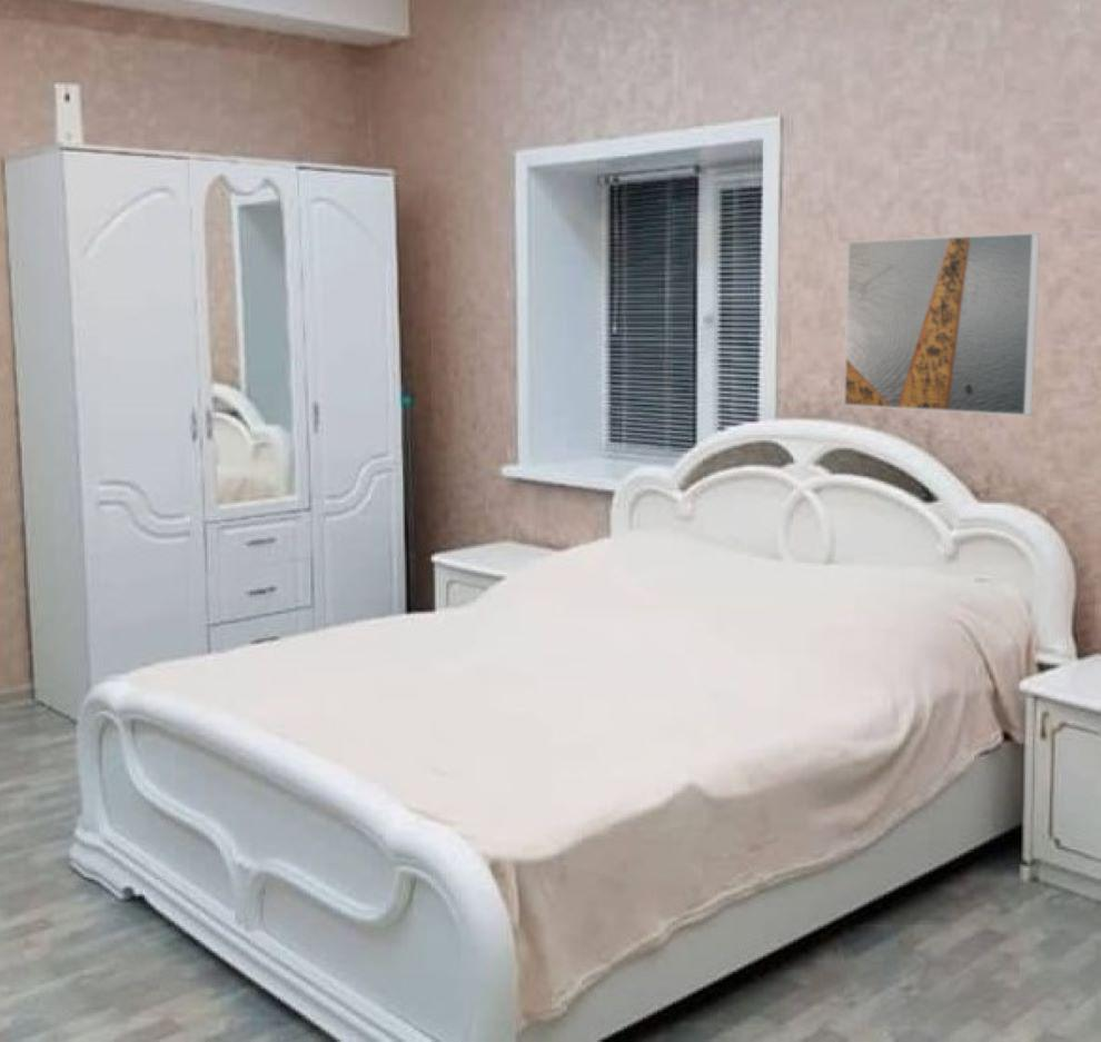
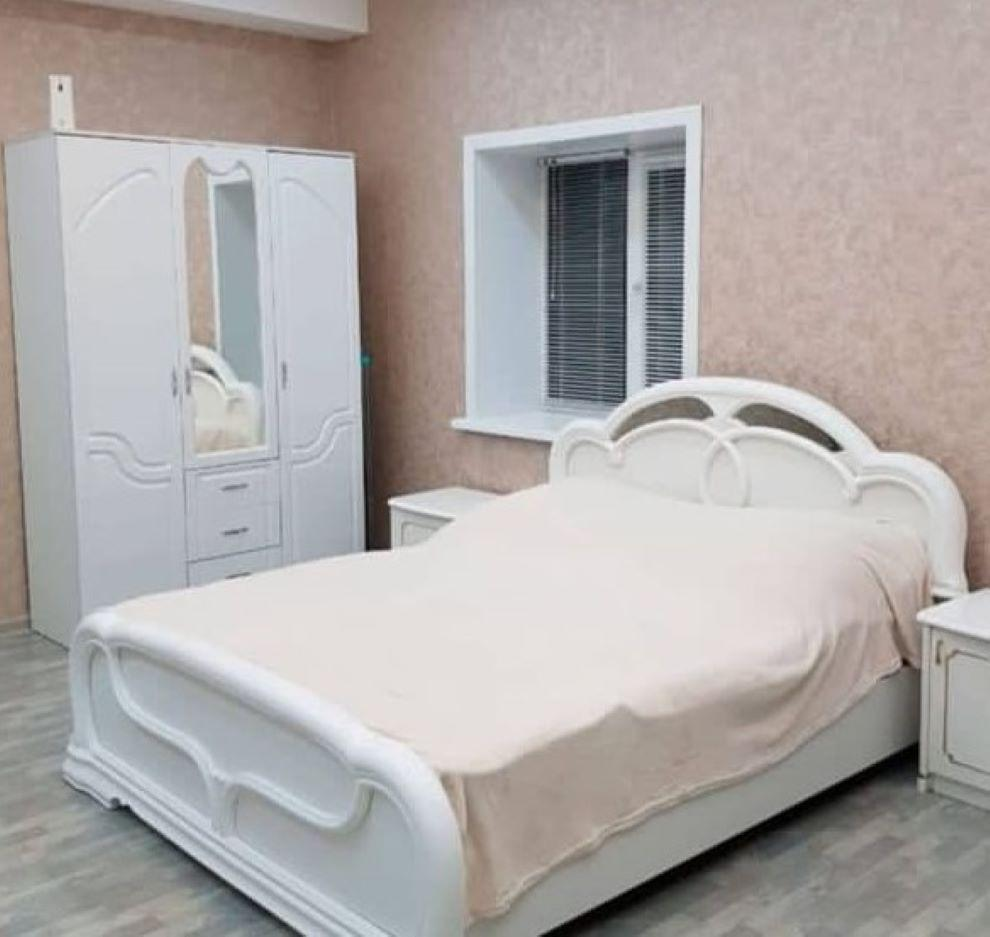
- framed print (935, 324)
